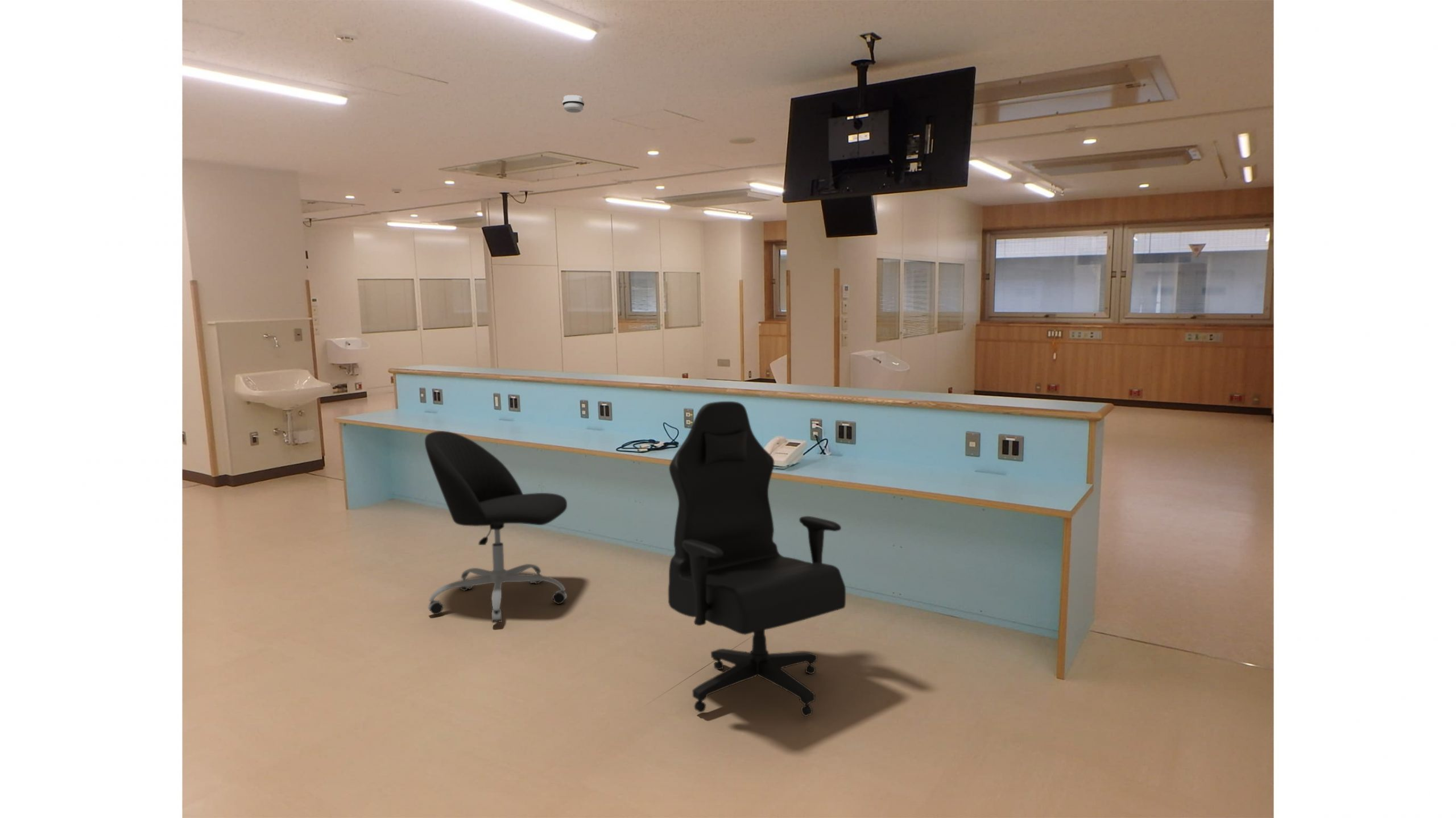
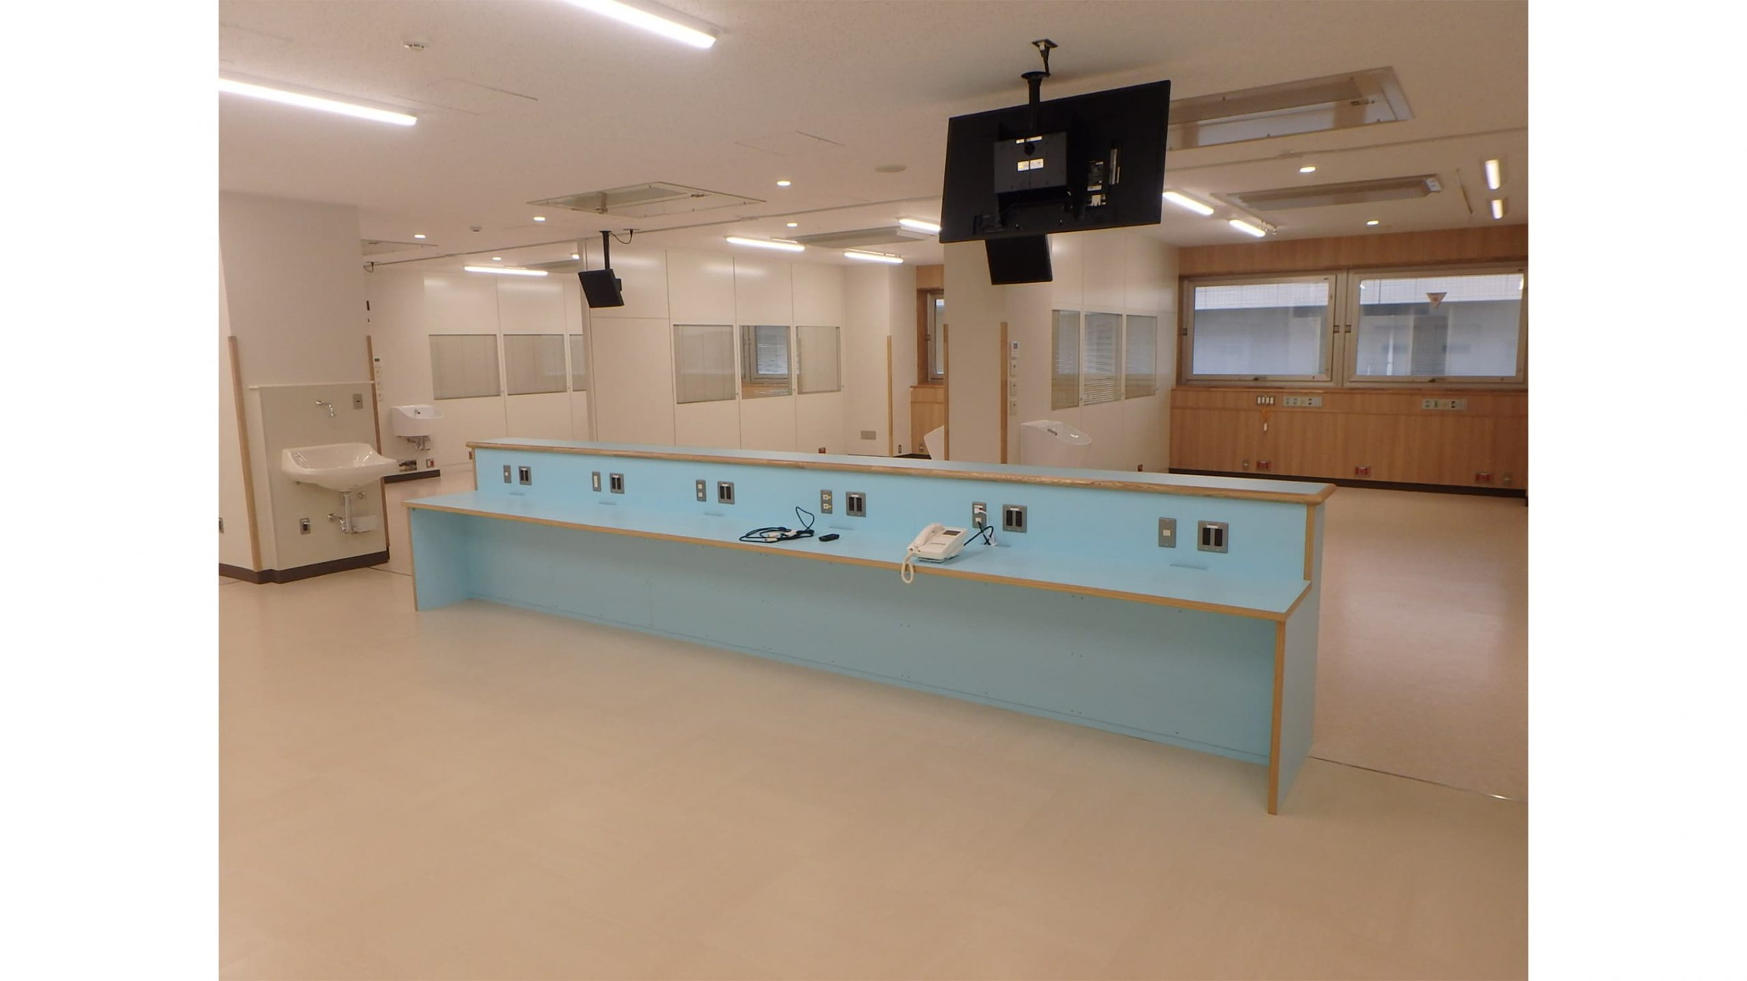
- smoke detector (573, 104)
- office chair (500, 517)
- office chair (757, 550)
